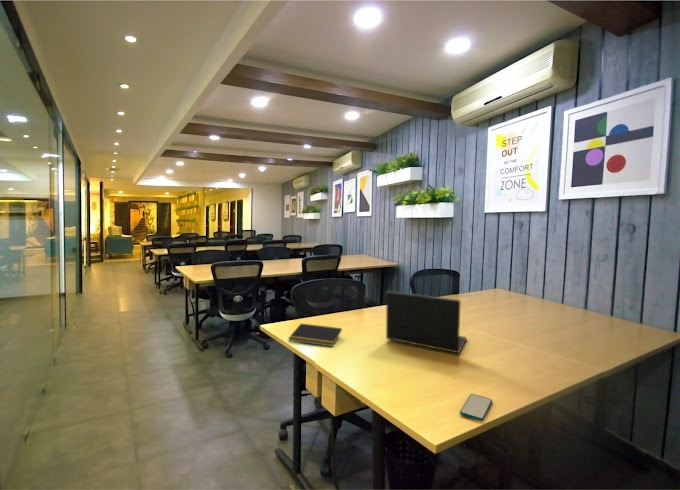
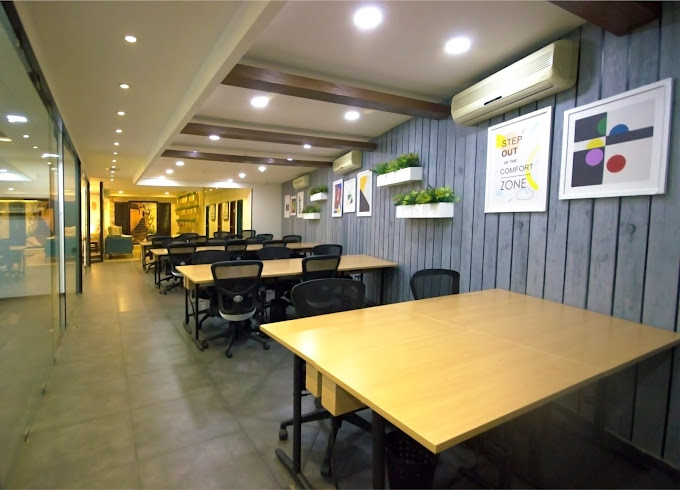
- laptop (427, 316)
- notepad (315, 334)
- smartphone (476, 406)
